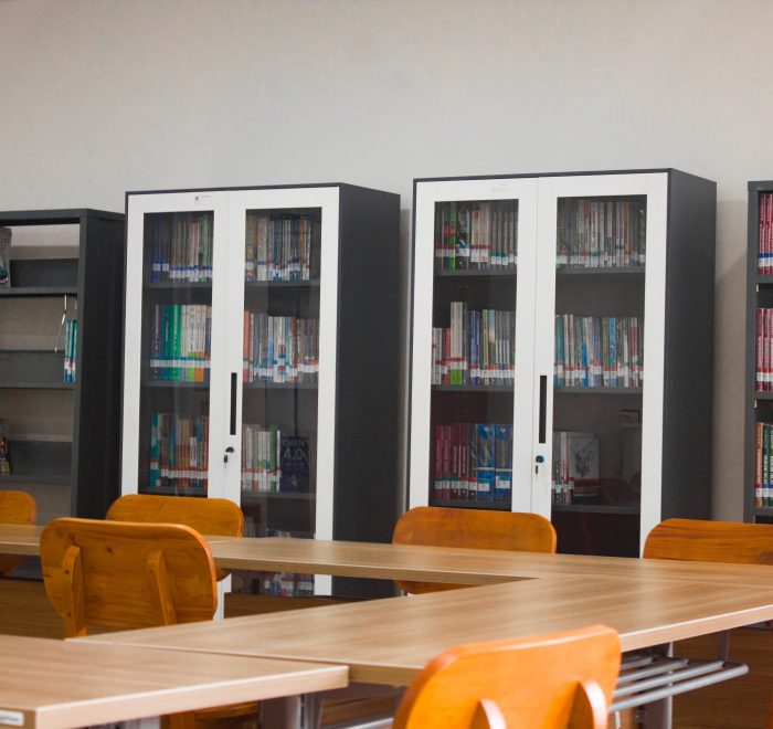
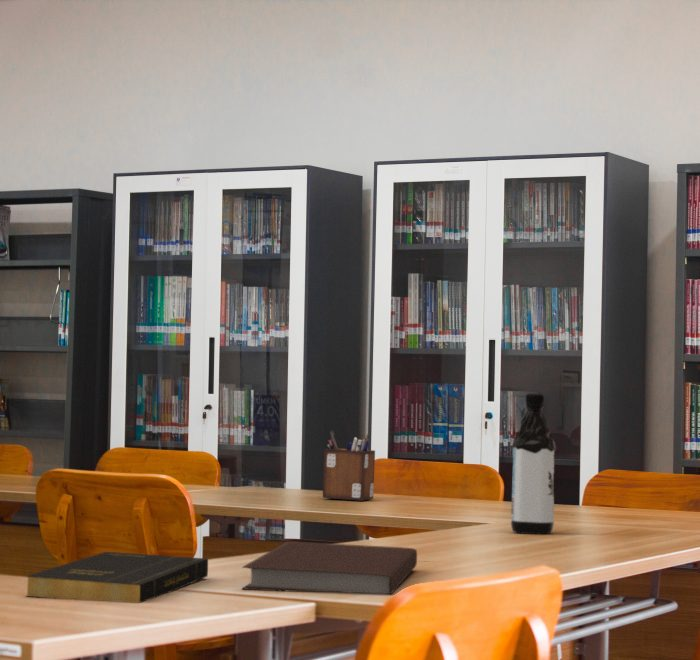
+ desk organizer (349, 464)
+ notebook (334, 567)
+ book (123, 575)
+ water bottle (533, 462)
